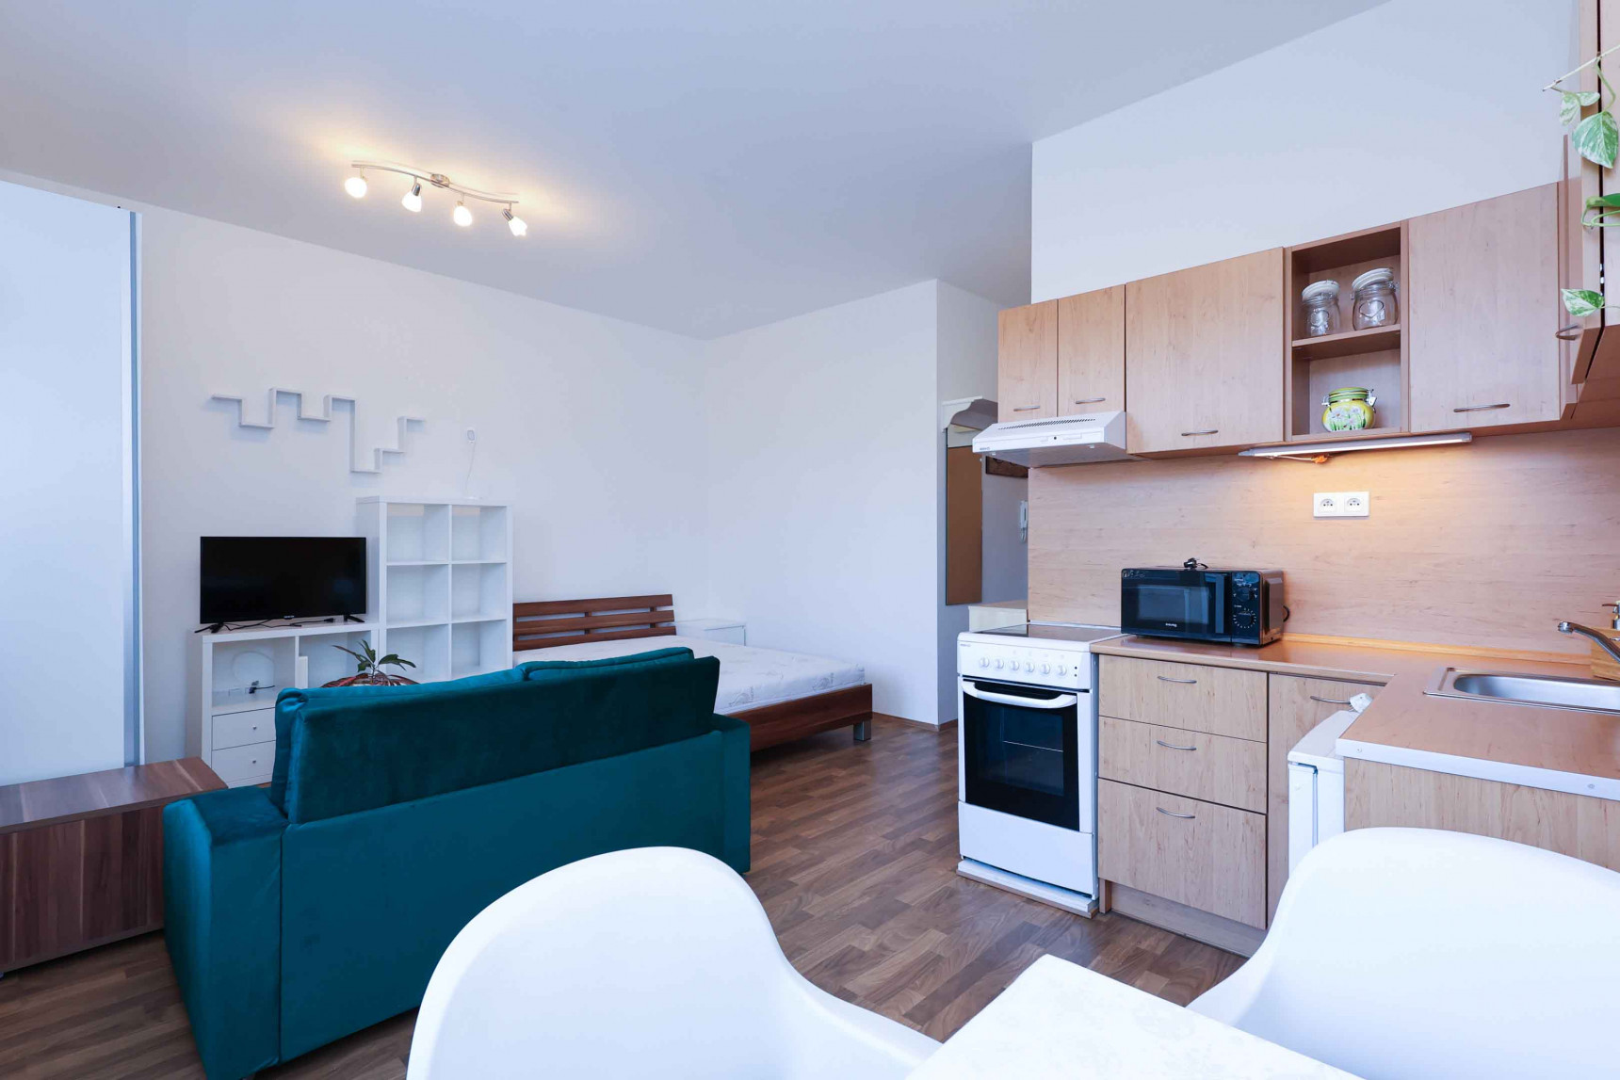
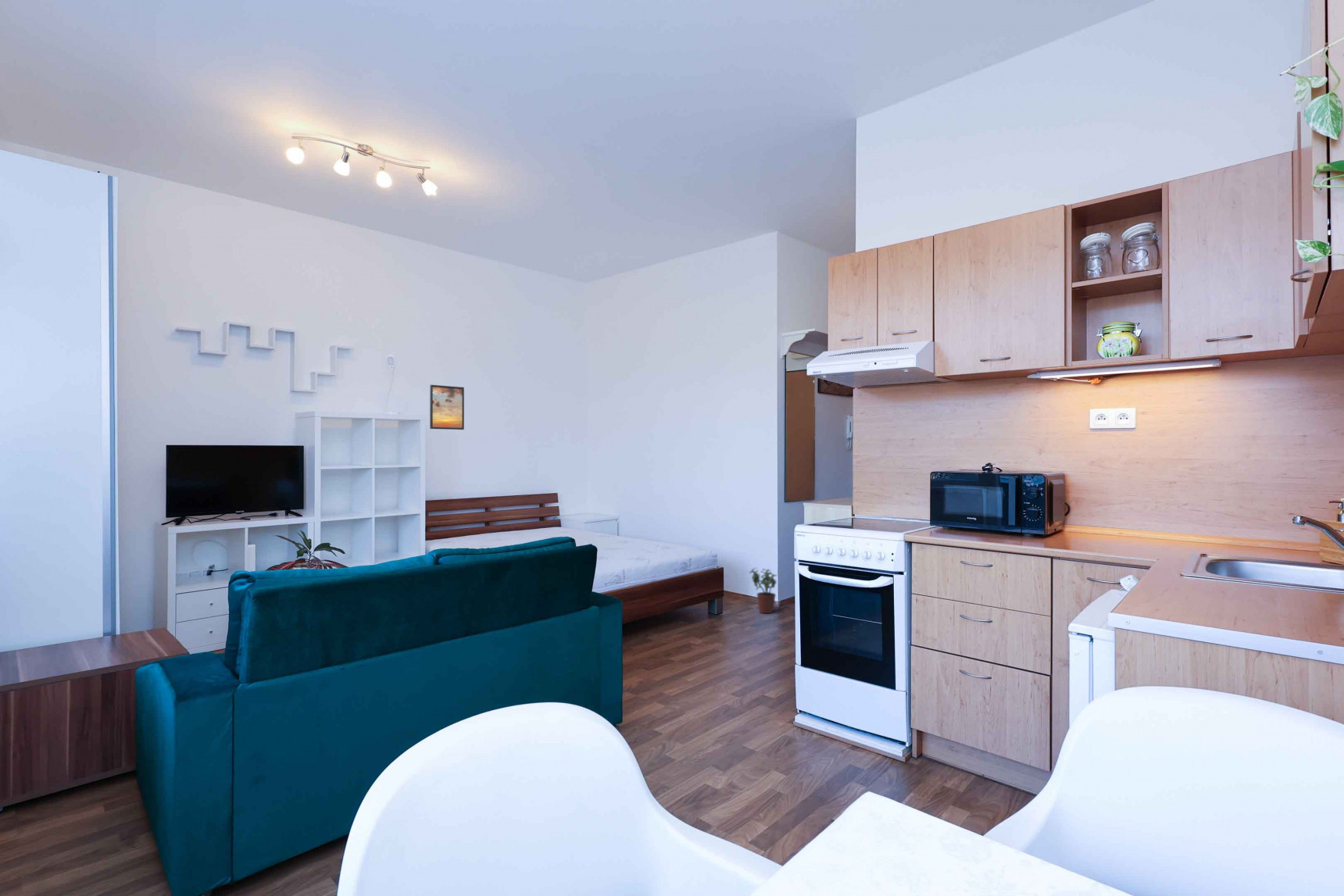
+ potted plant (765, 589)
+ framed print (447, 407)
